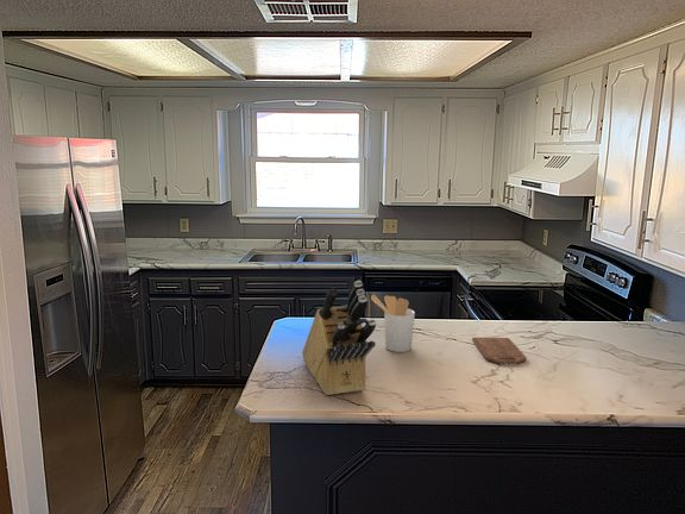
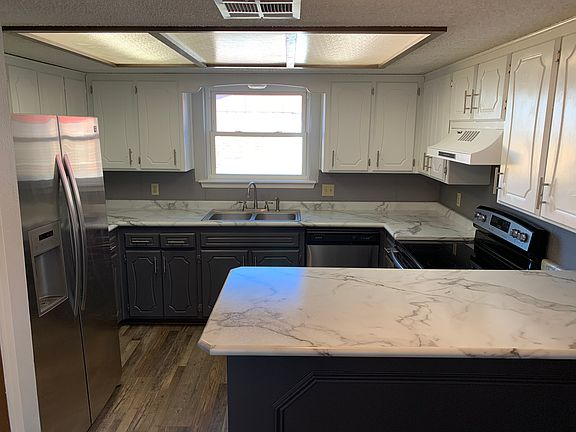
- cutting board (498, 350)
- knife block (335, 327)
- utensil holder (391, 321)
